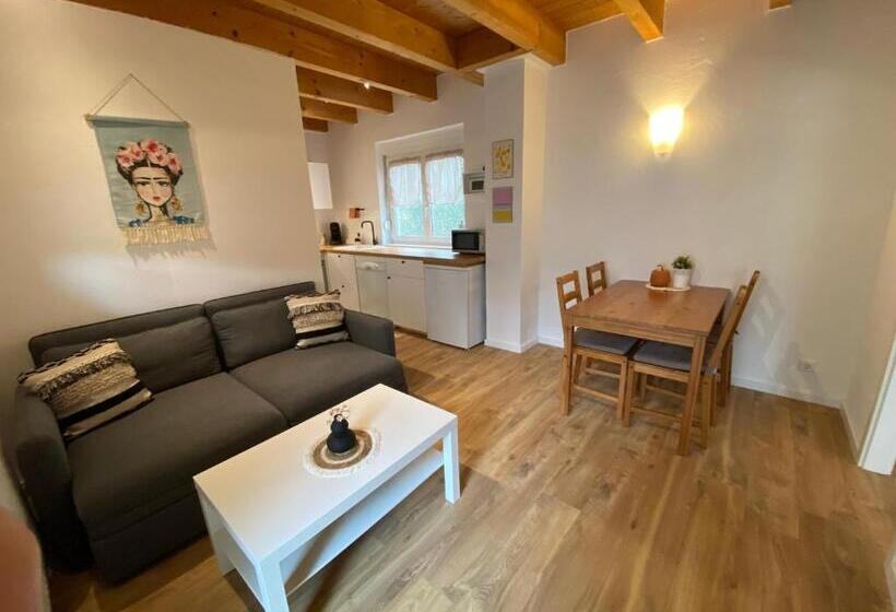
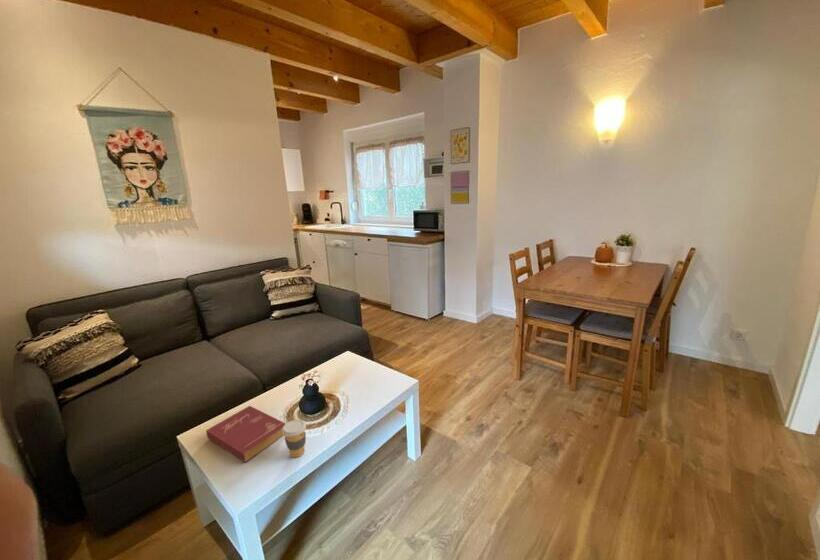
+ book (247, 431)
+ coffee cup (295, 439)
